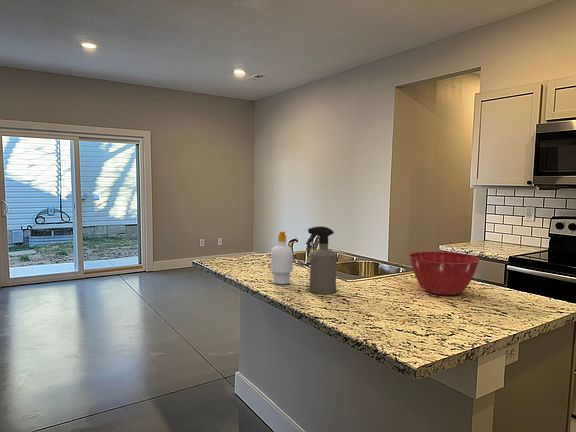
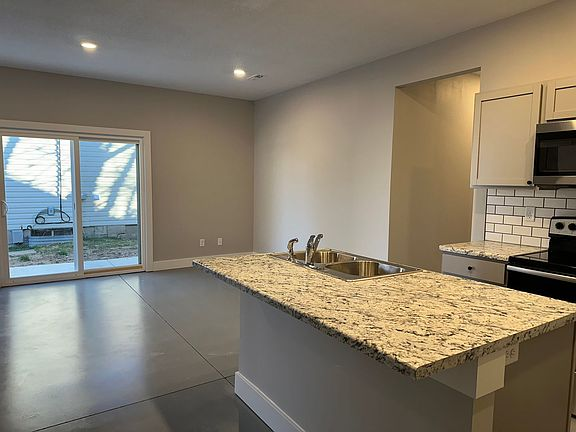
- soap bottle (281, 257)
- mixing bowl (442, 273)
- spray bottle (321, 258)
